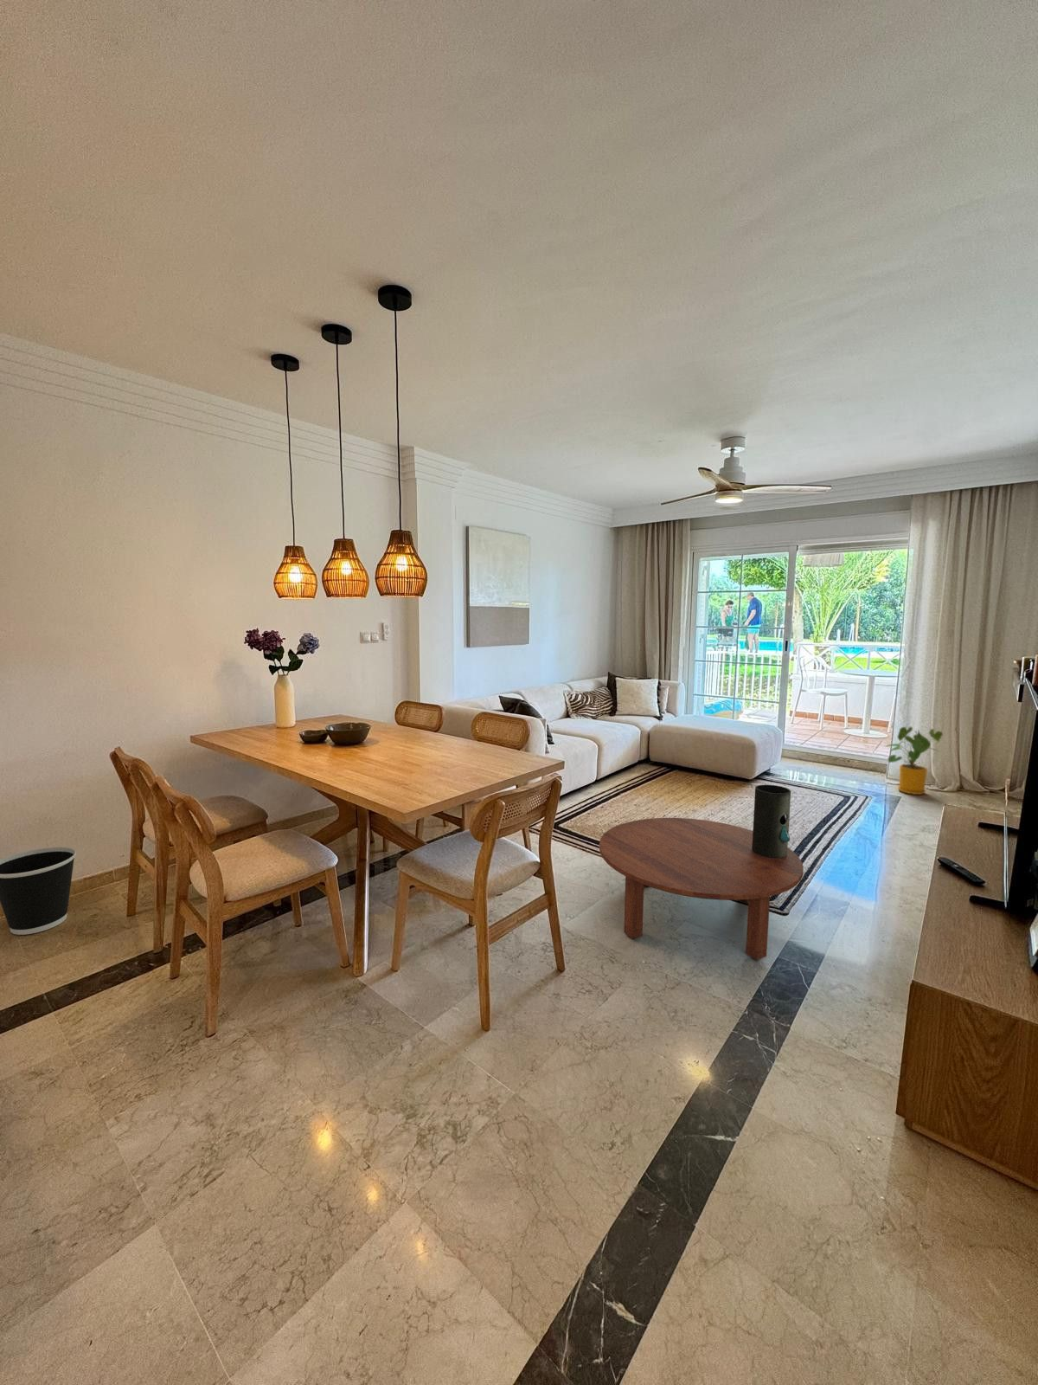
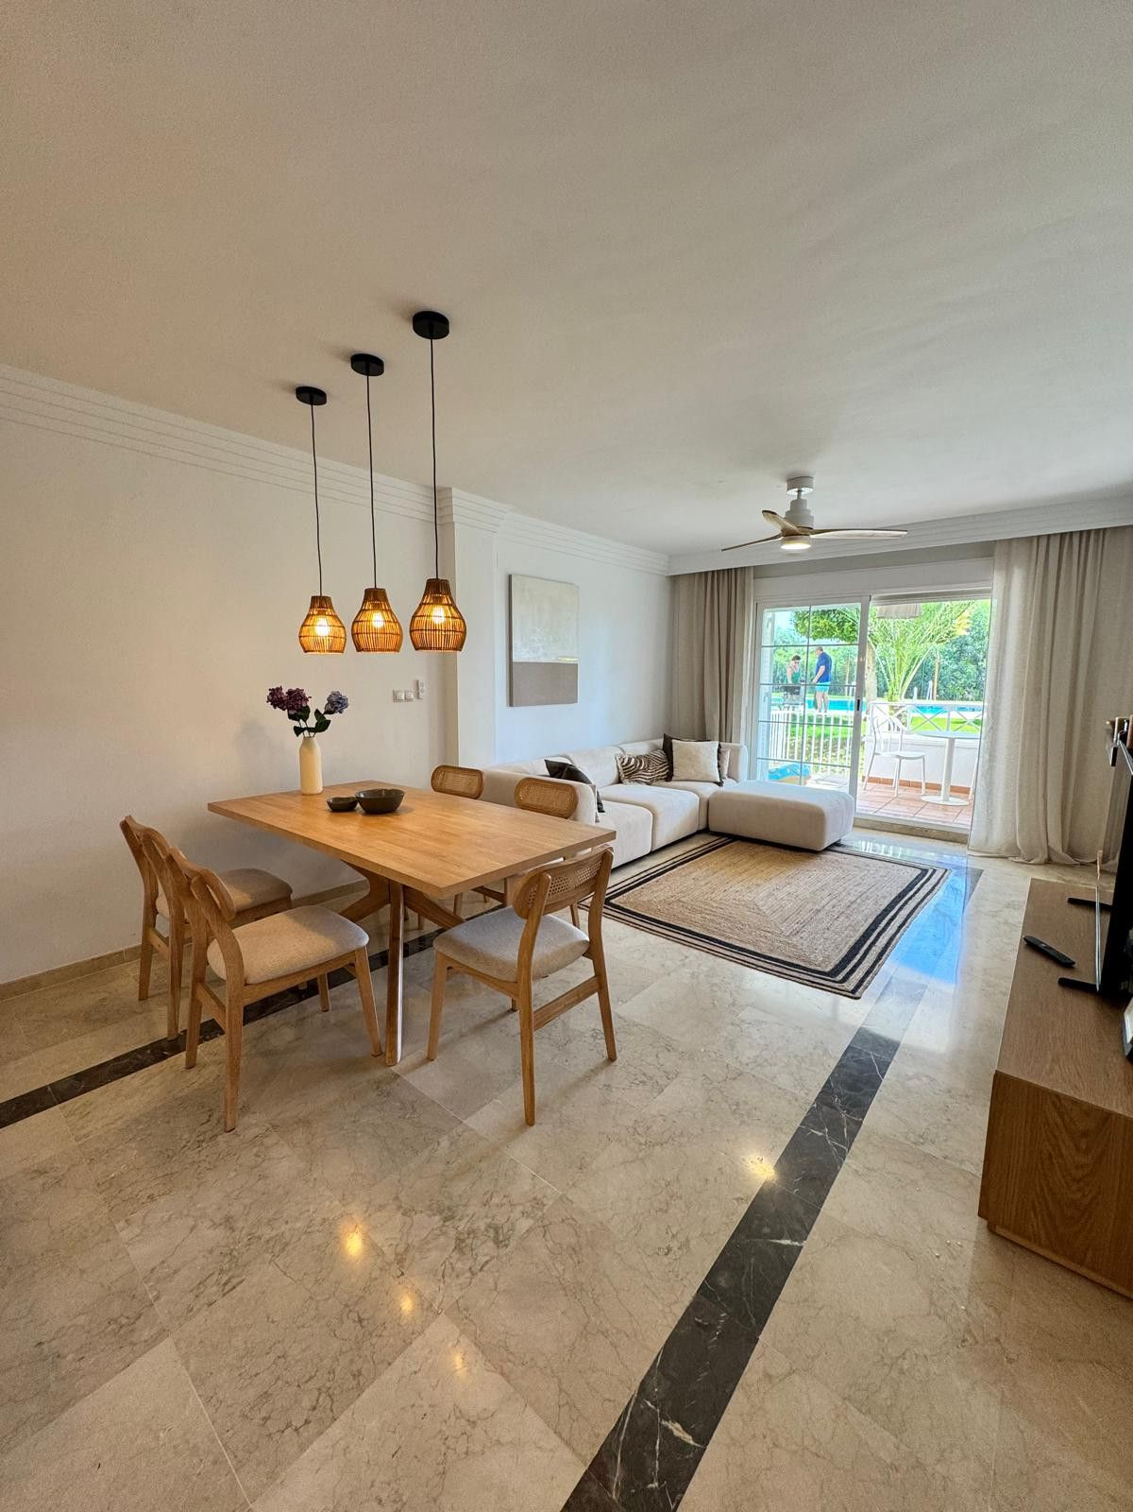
- coffee table (695, 883)
- house plant (910, 760)
- wastebasket (36, 892)
- vase (772, 820)
